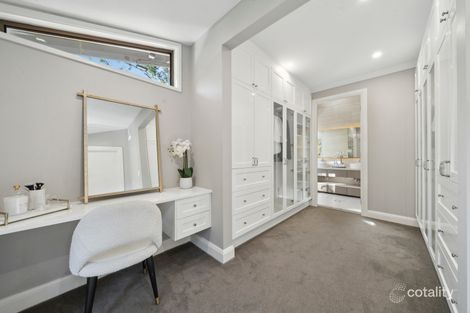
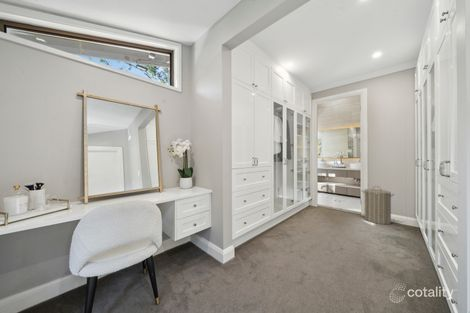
+ laundry hamper (377, 203)
